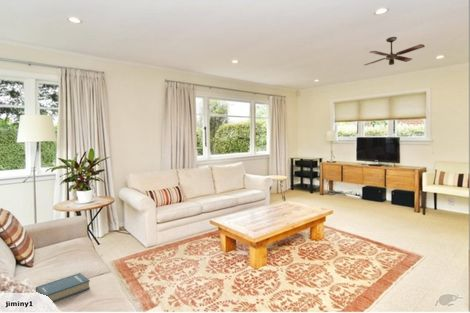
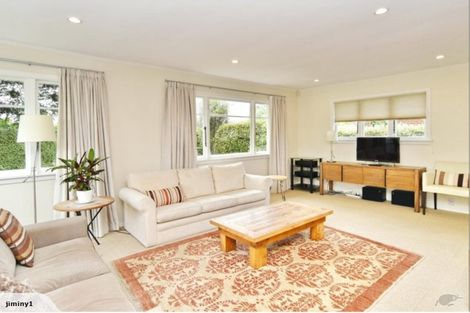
- ceiling fan (391, 51)
- book (63, 287)
